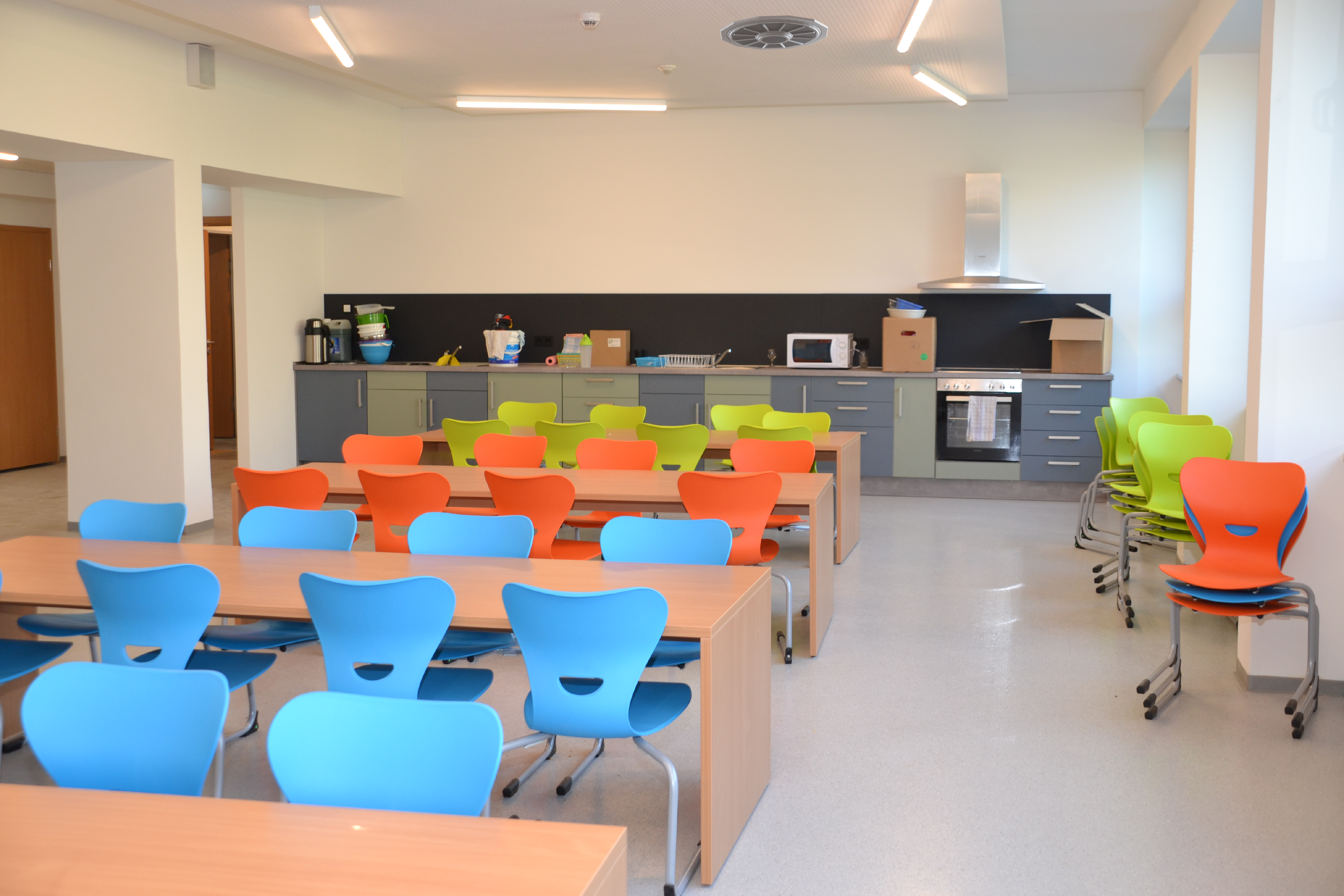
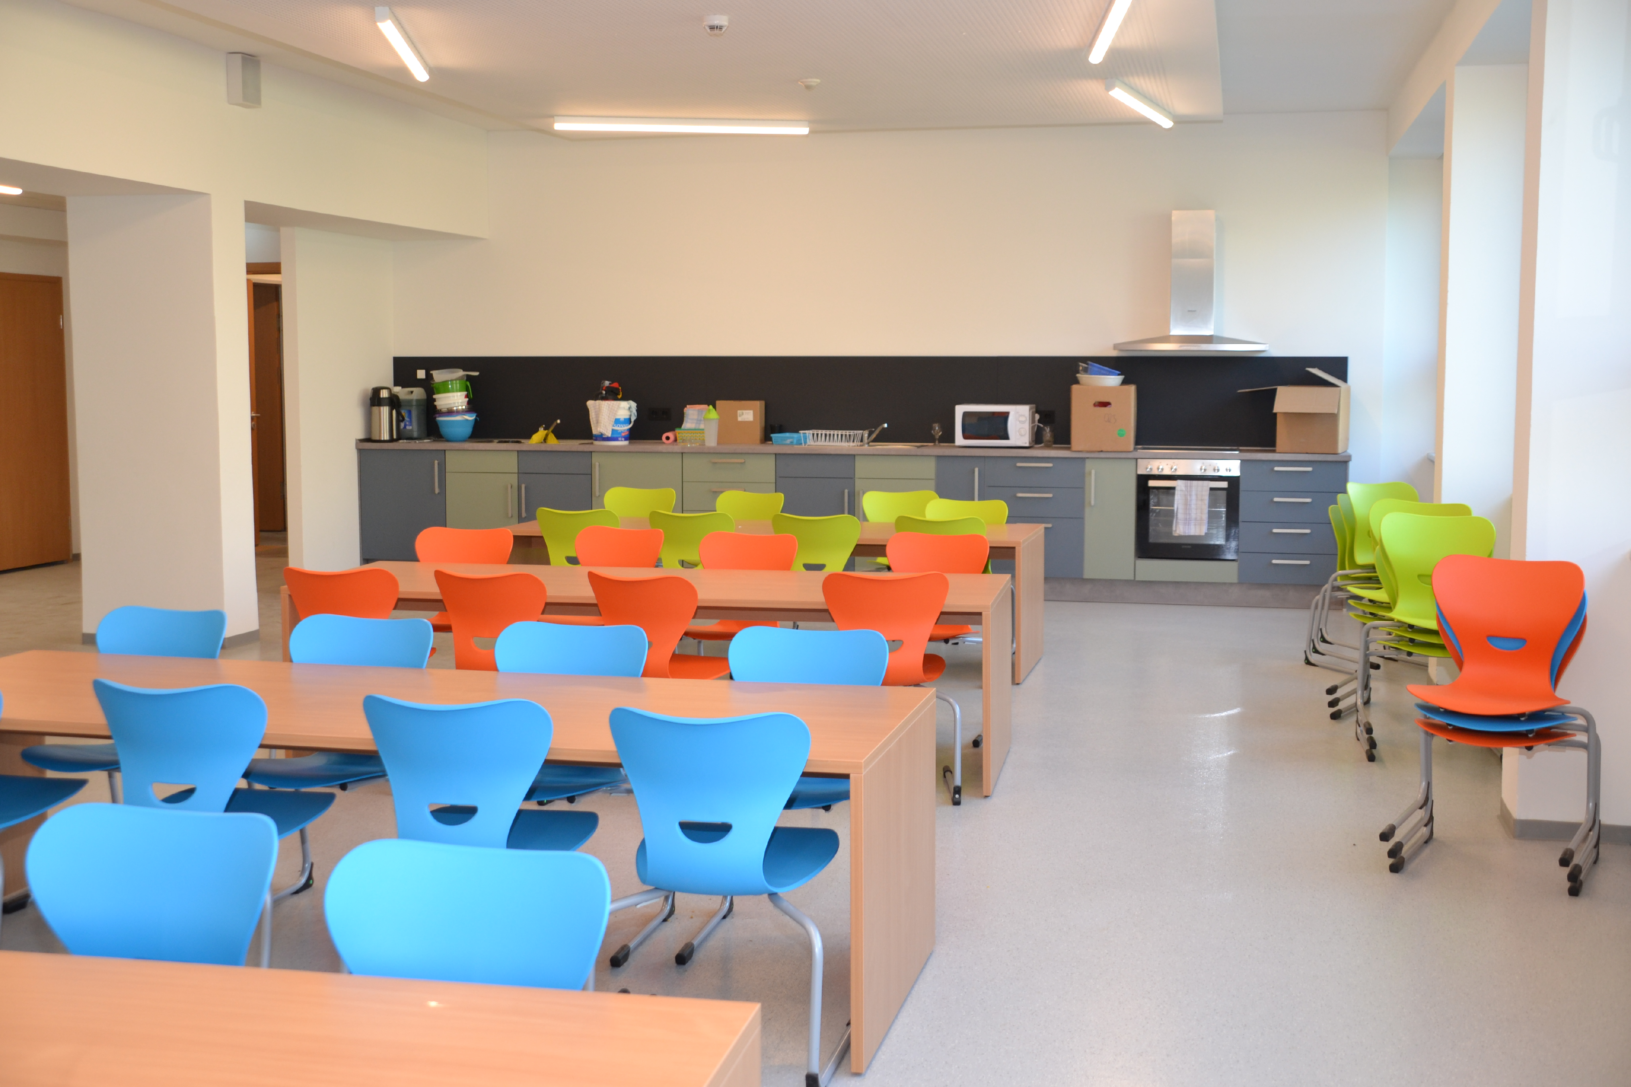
- ceiling vent (774, 36)
